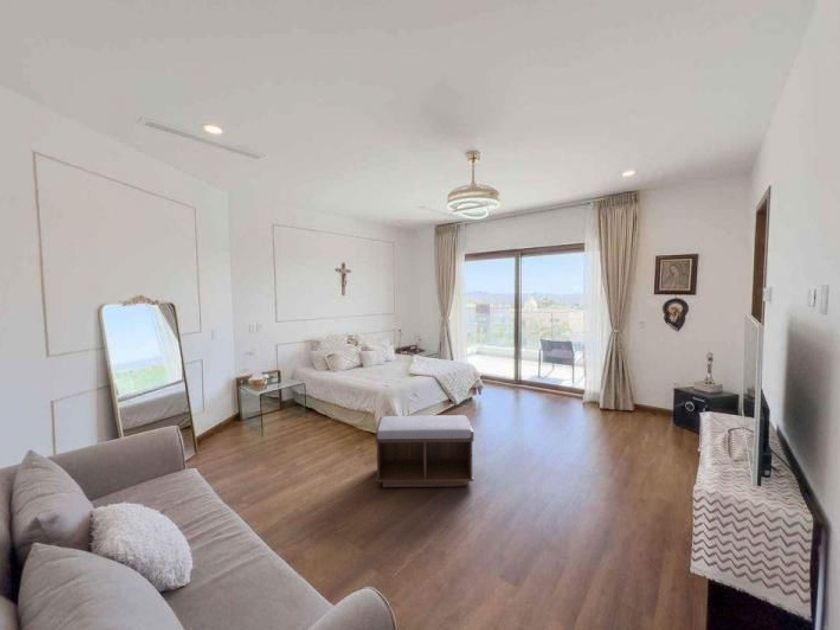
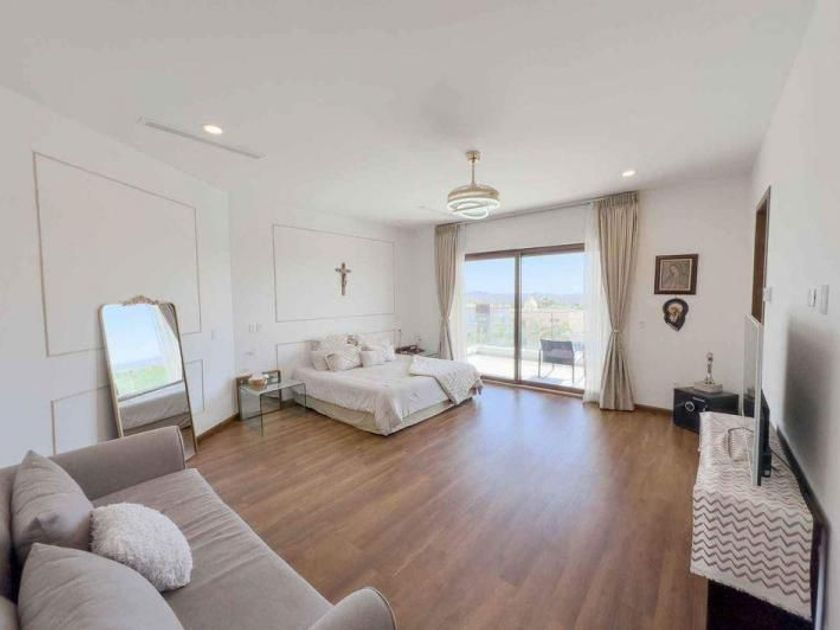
- bench (424, 449)
